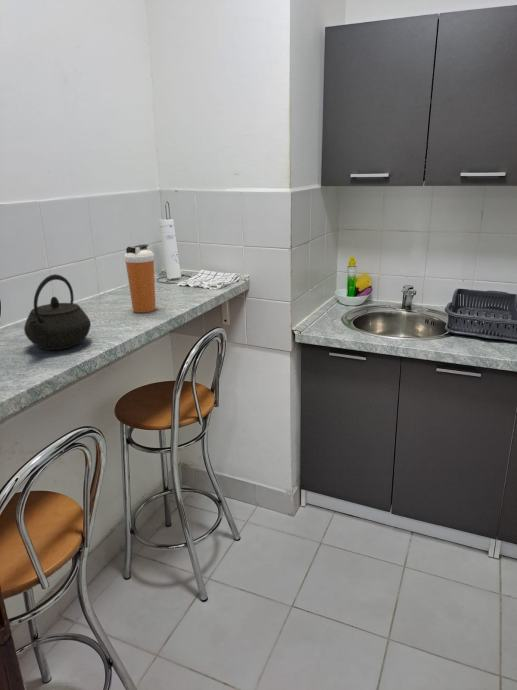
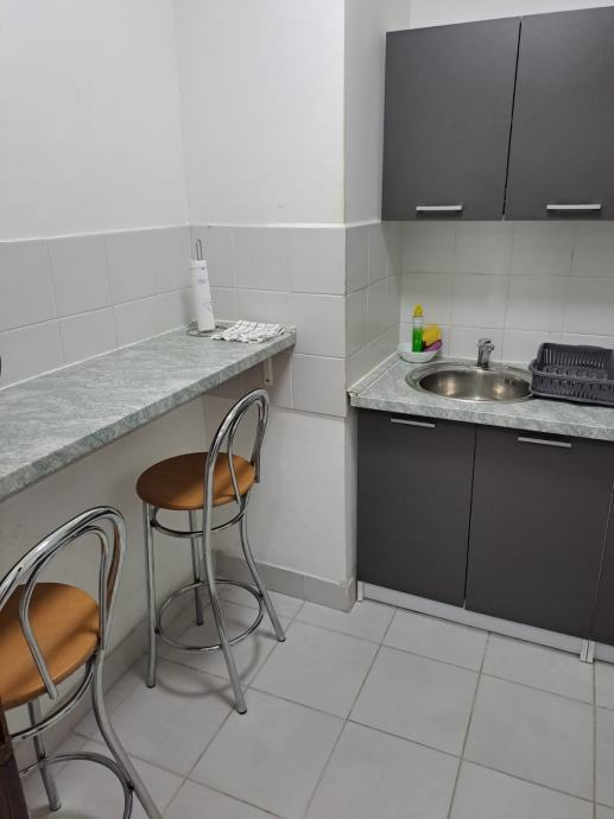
- kettle (53, 311)
- shaker bottle (141, 278)
